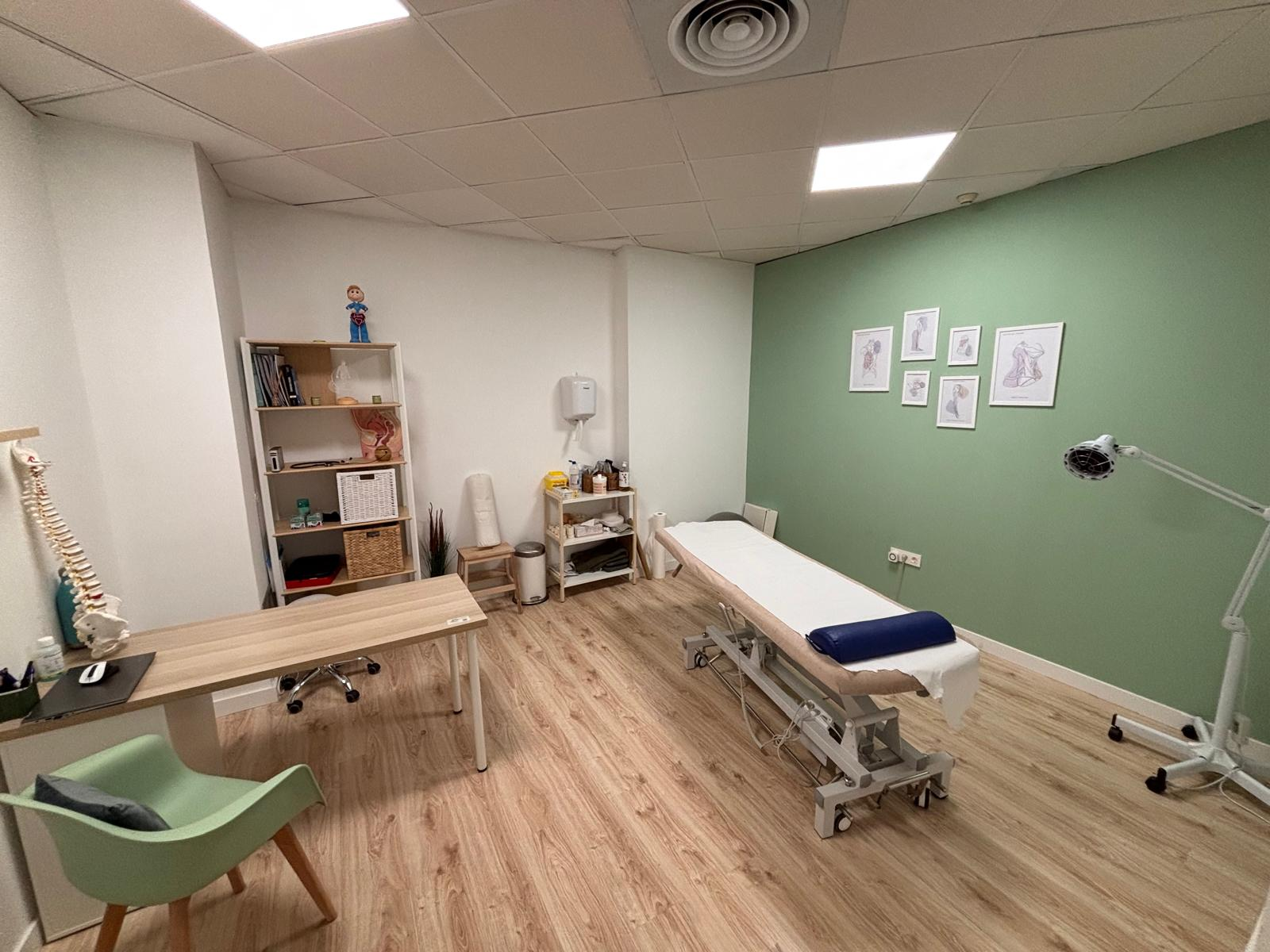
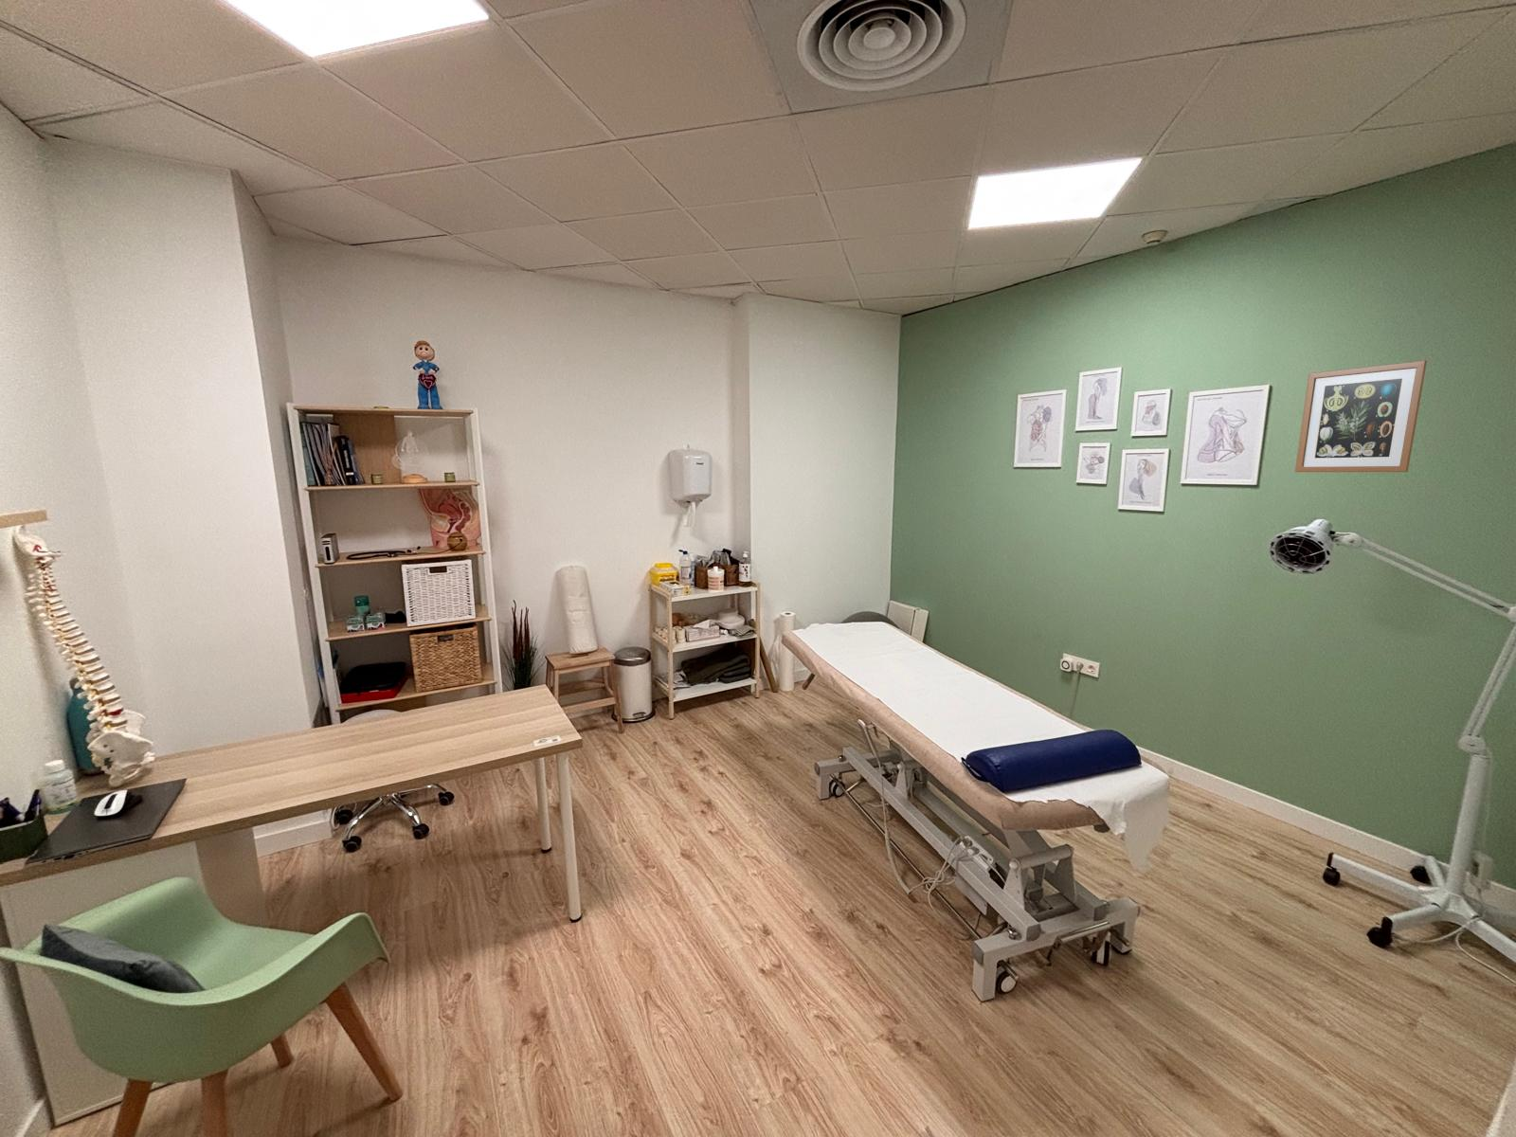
+ wall art (1356, 419)
